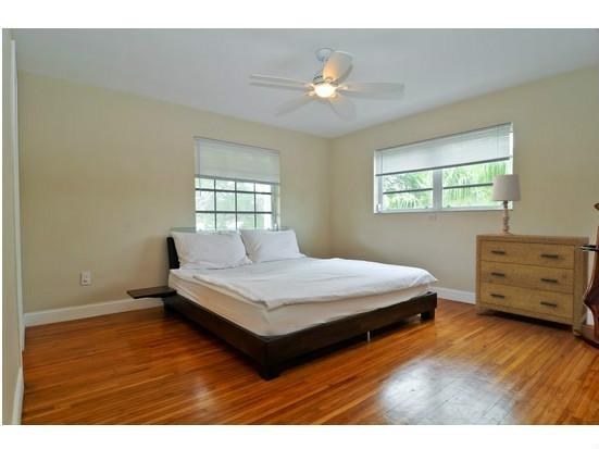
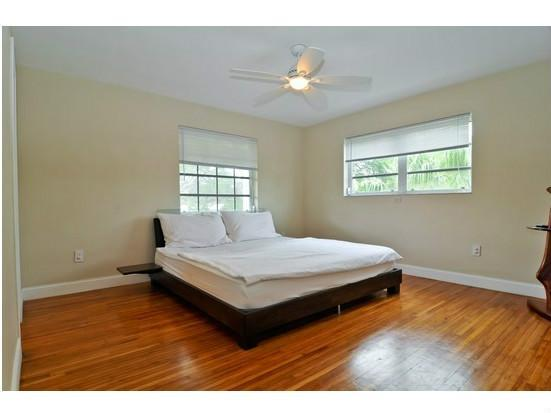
- dresser (528, 277)
- table lamp (506, 204)
